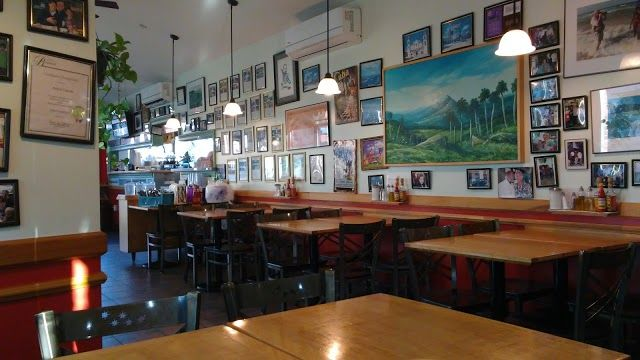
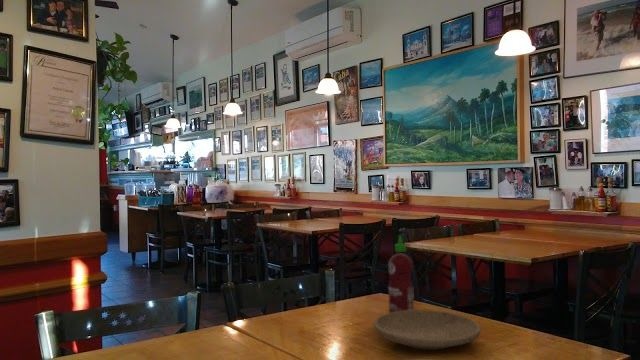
+ plate (426, 332)
+ hot sauce (400, 274)
